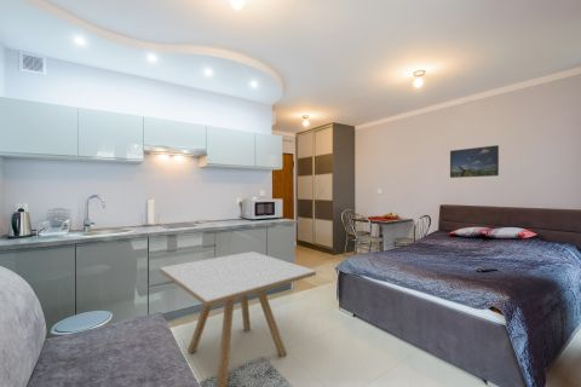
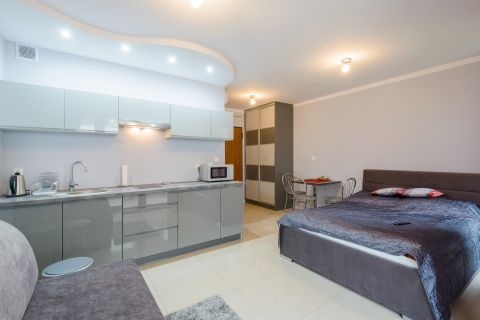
- dining table (232, 310)
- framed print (472, 162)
